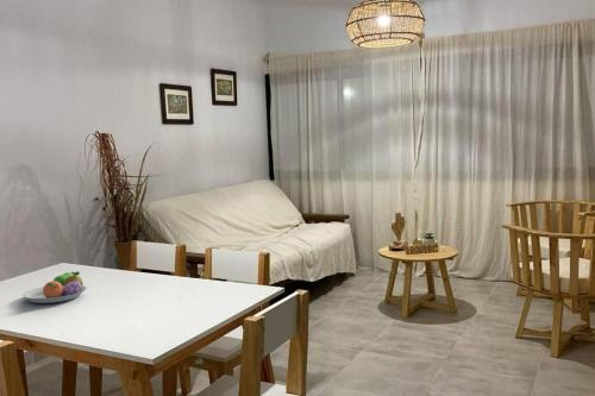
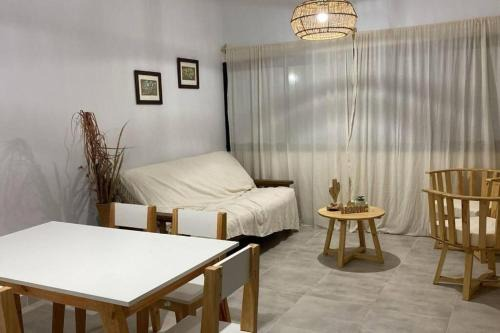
- fruit bowl (56, 284)
